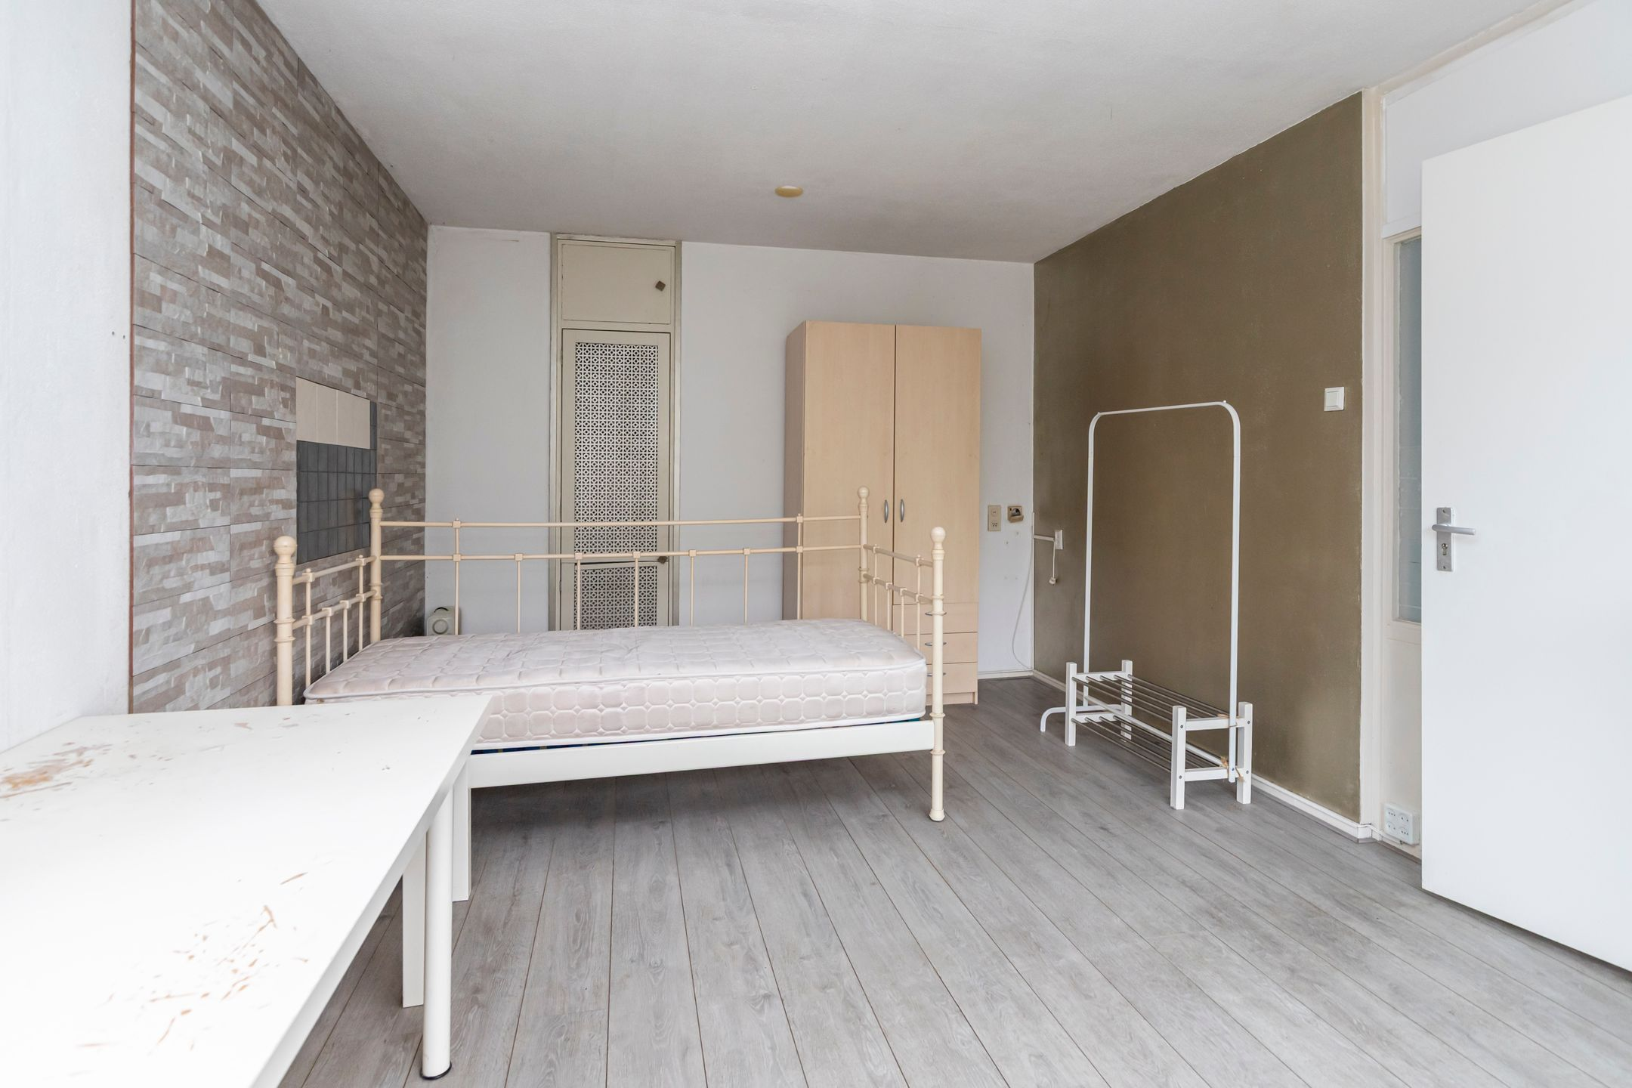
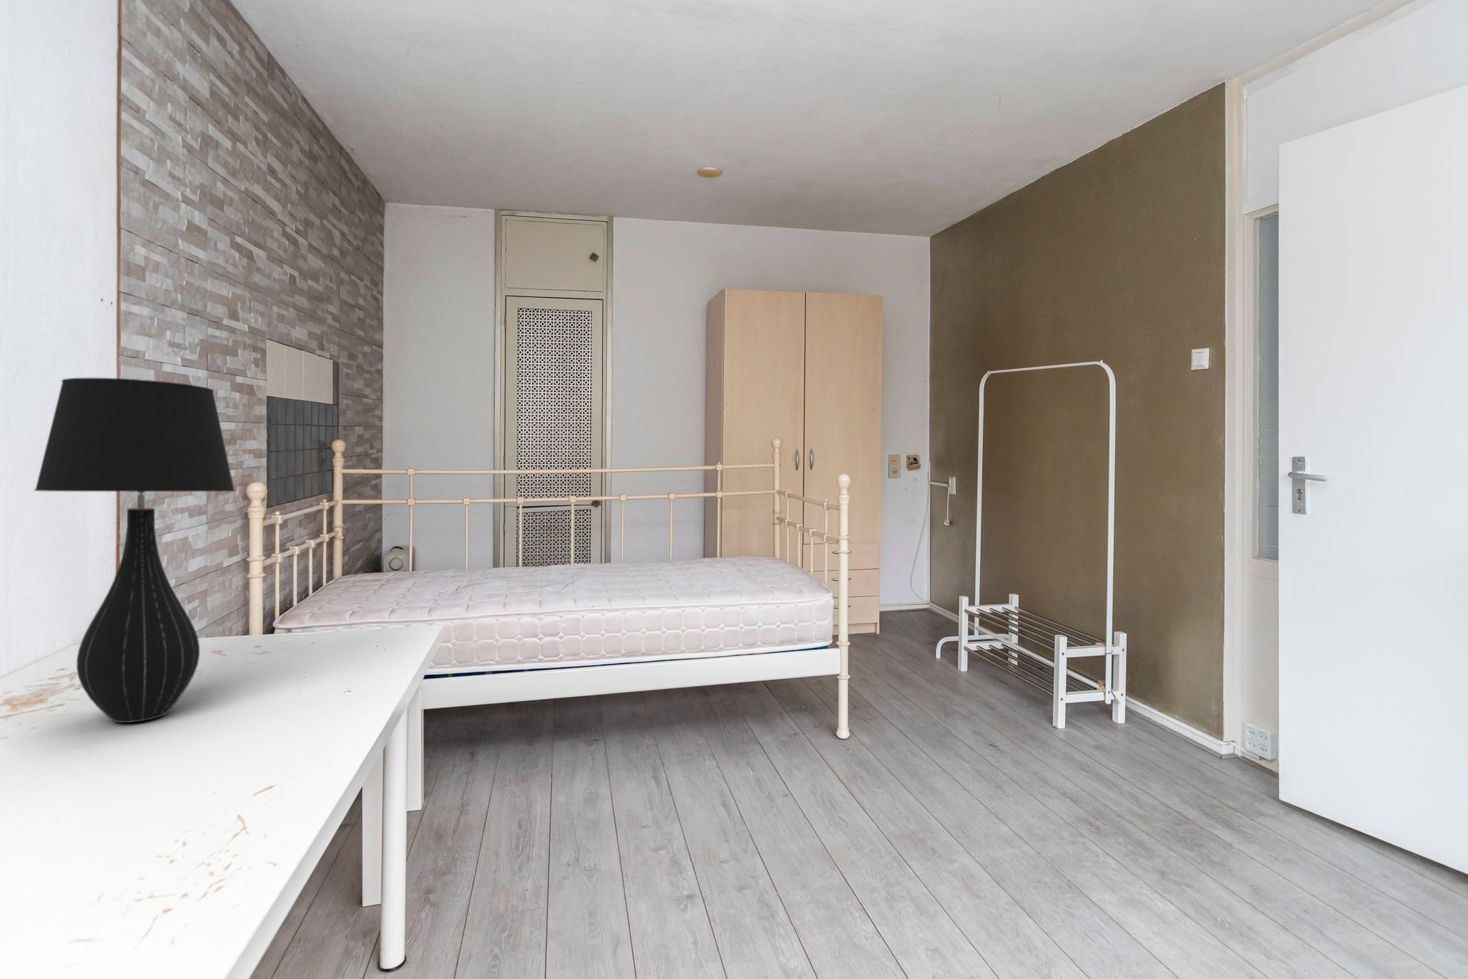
+ table lamp (141, 552)
